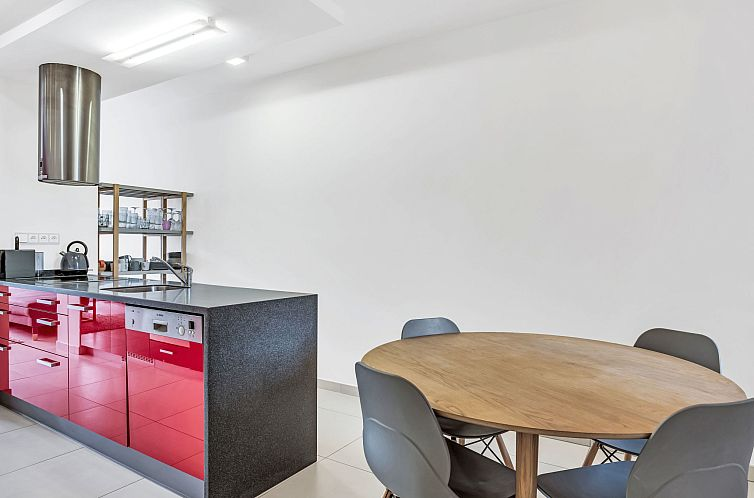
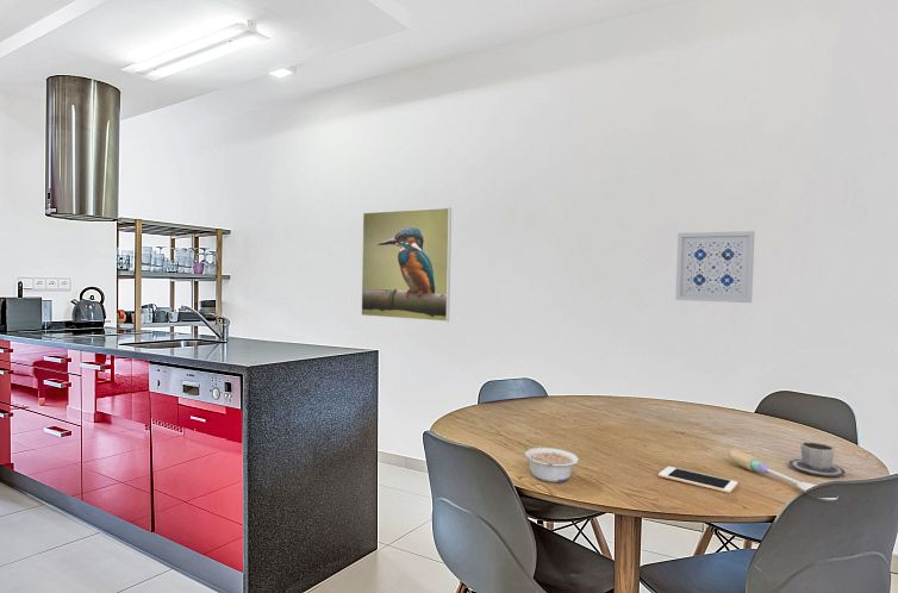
+ spoon (777, 473)
+ wall art (713, 267)
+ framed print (404, 264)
+ legume (551, 464)
+ cup (816, 457)
+ cell phone (697, 479)
